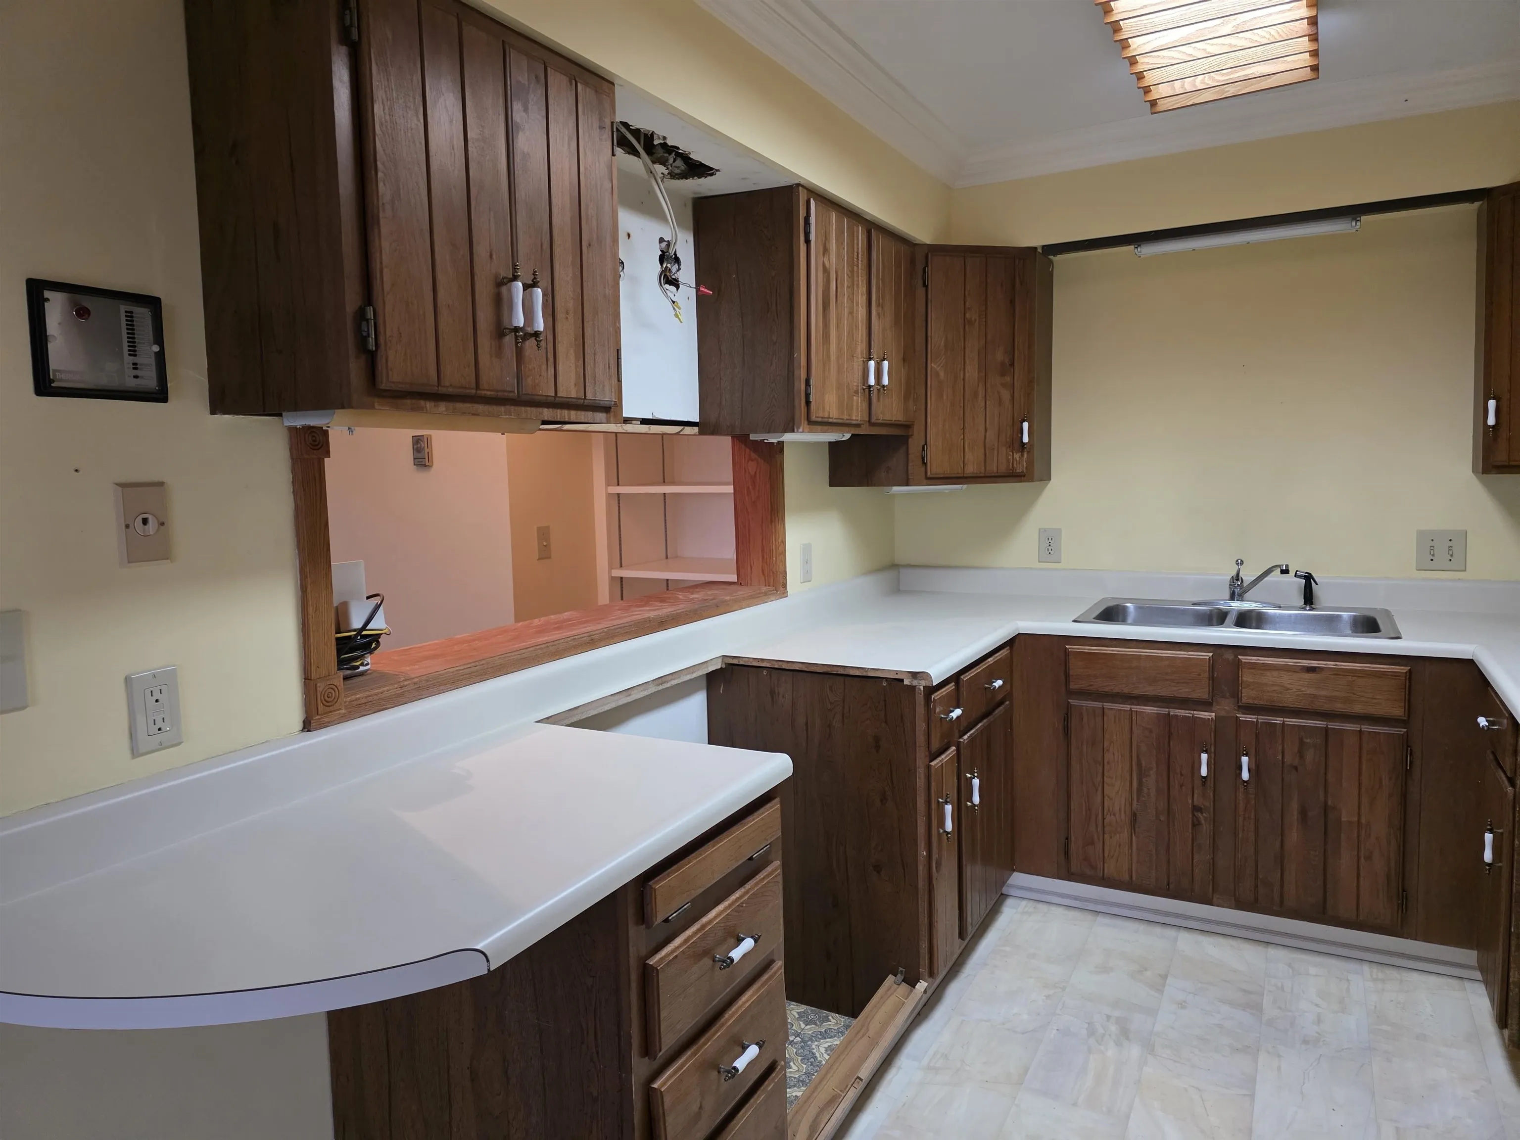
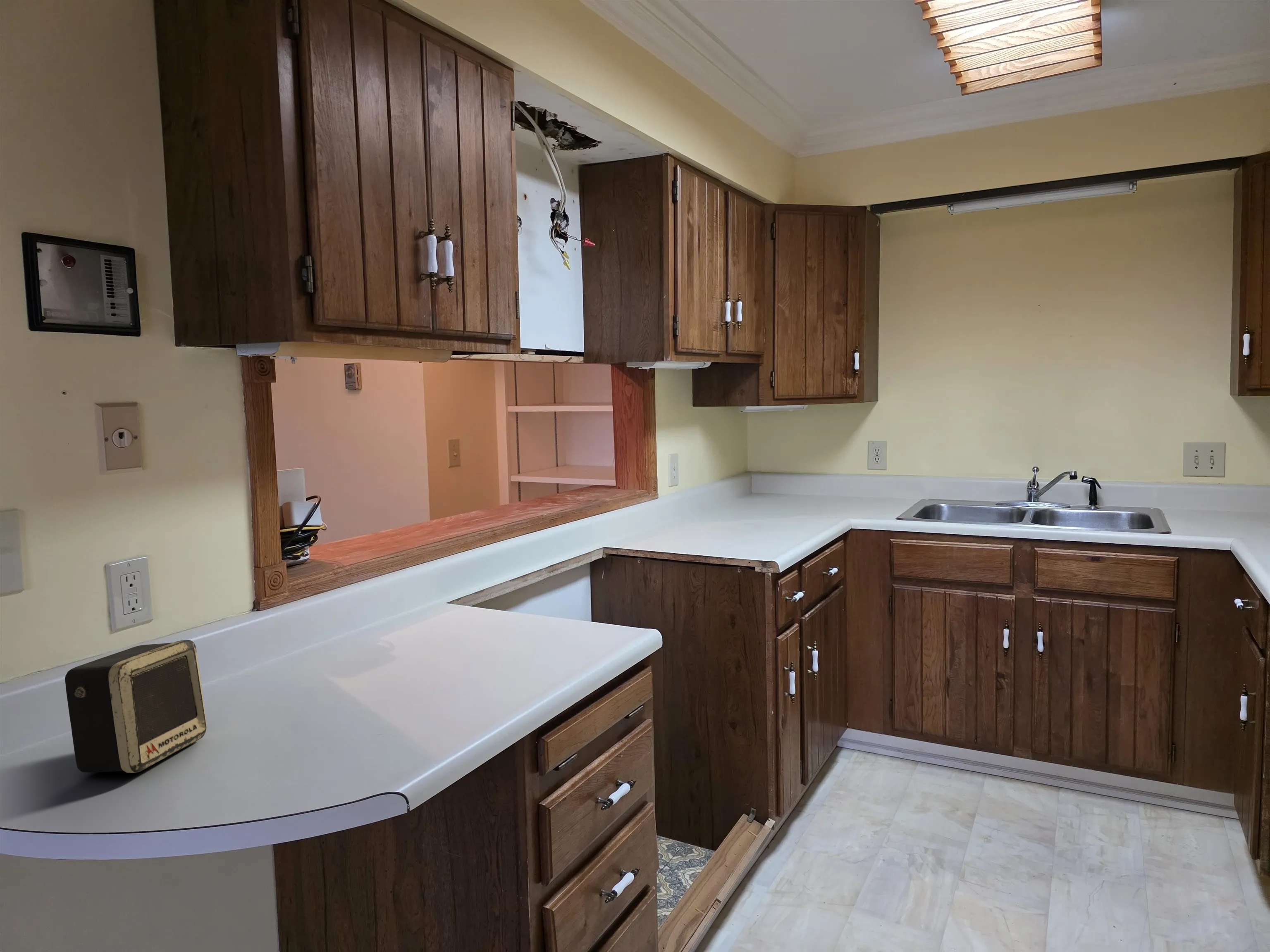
+ speaker (139, 702)
